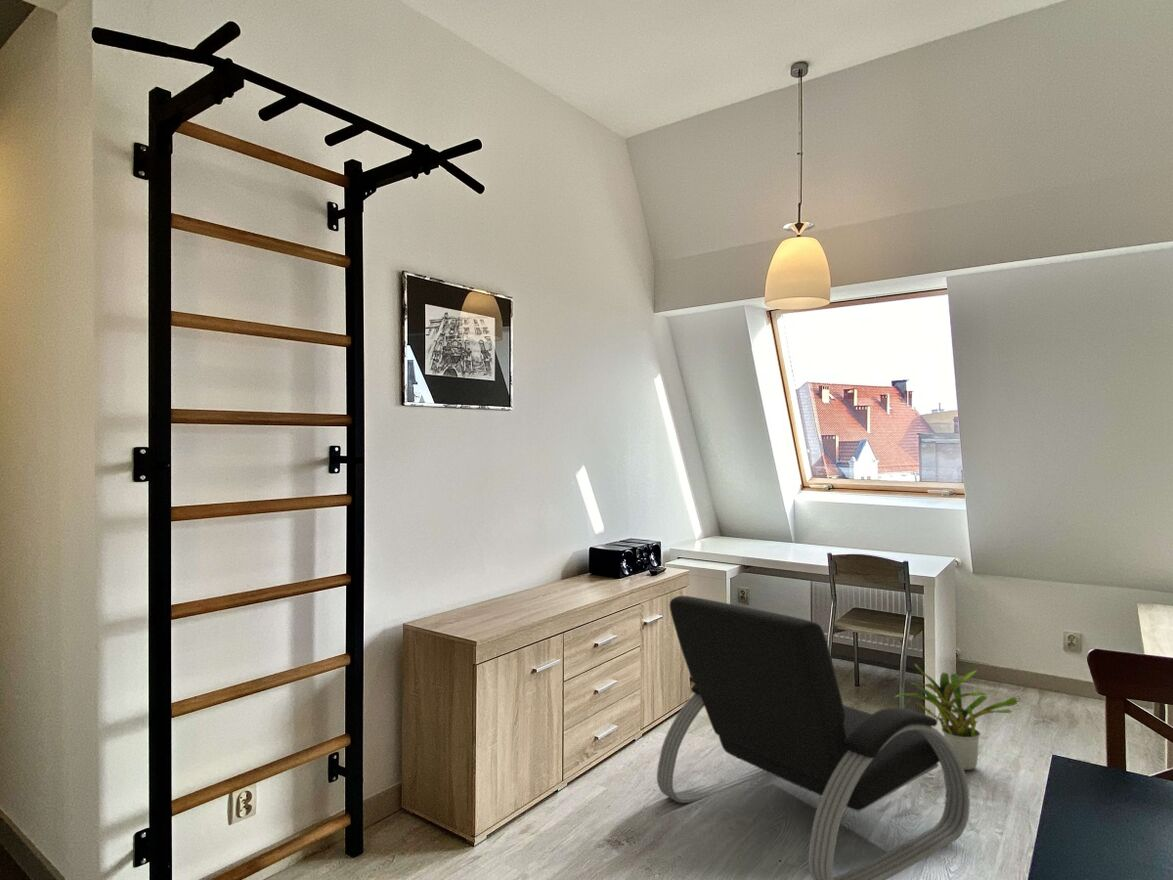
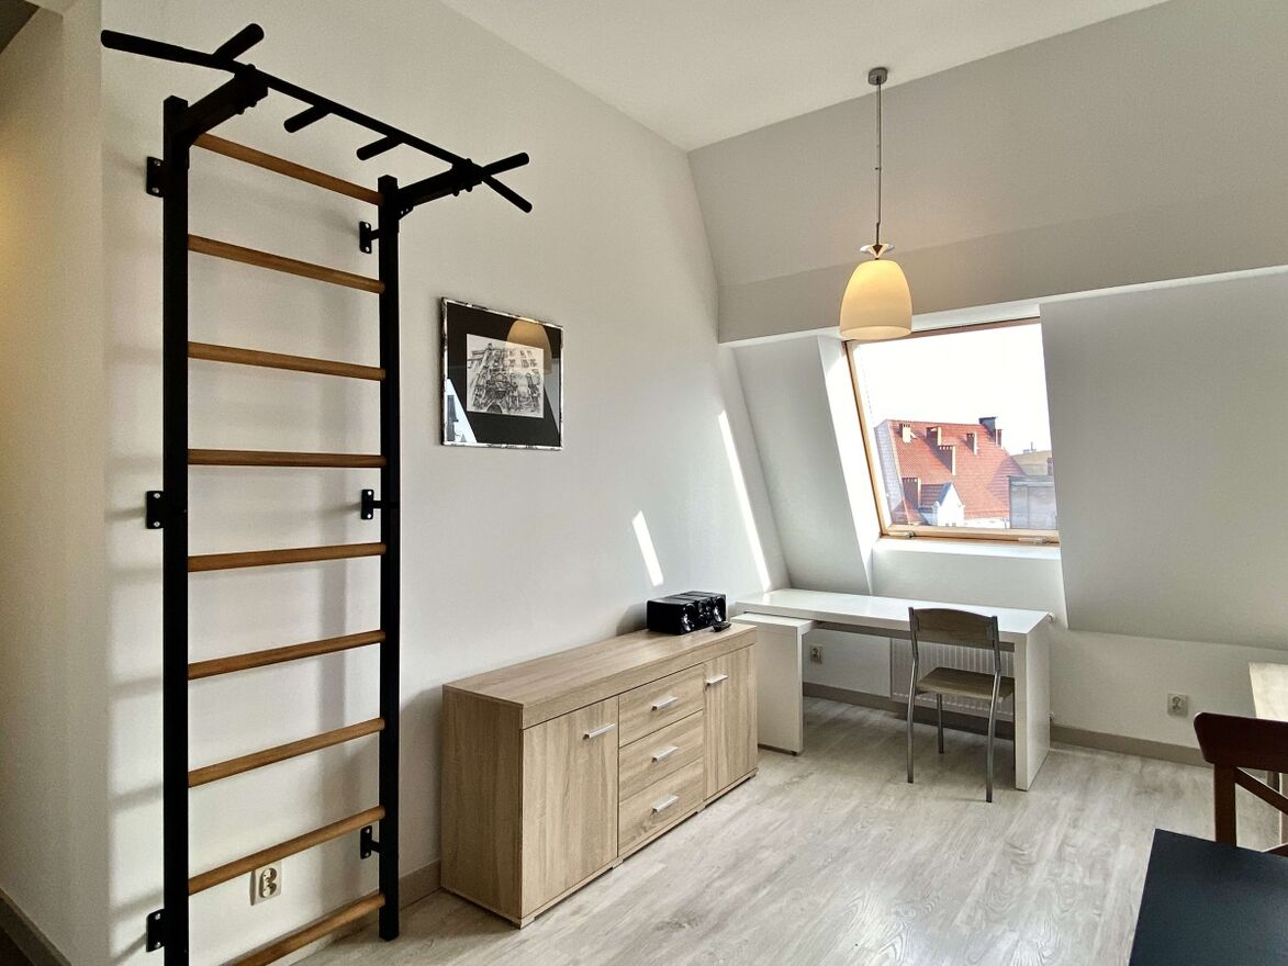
- potted plant (953, 716)
- armchair (802, 706)
